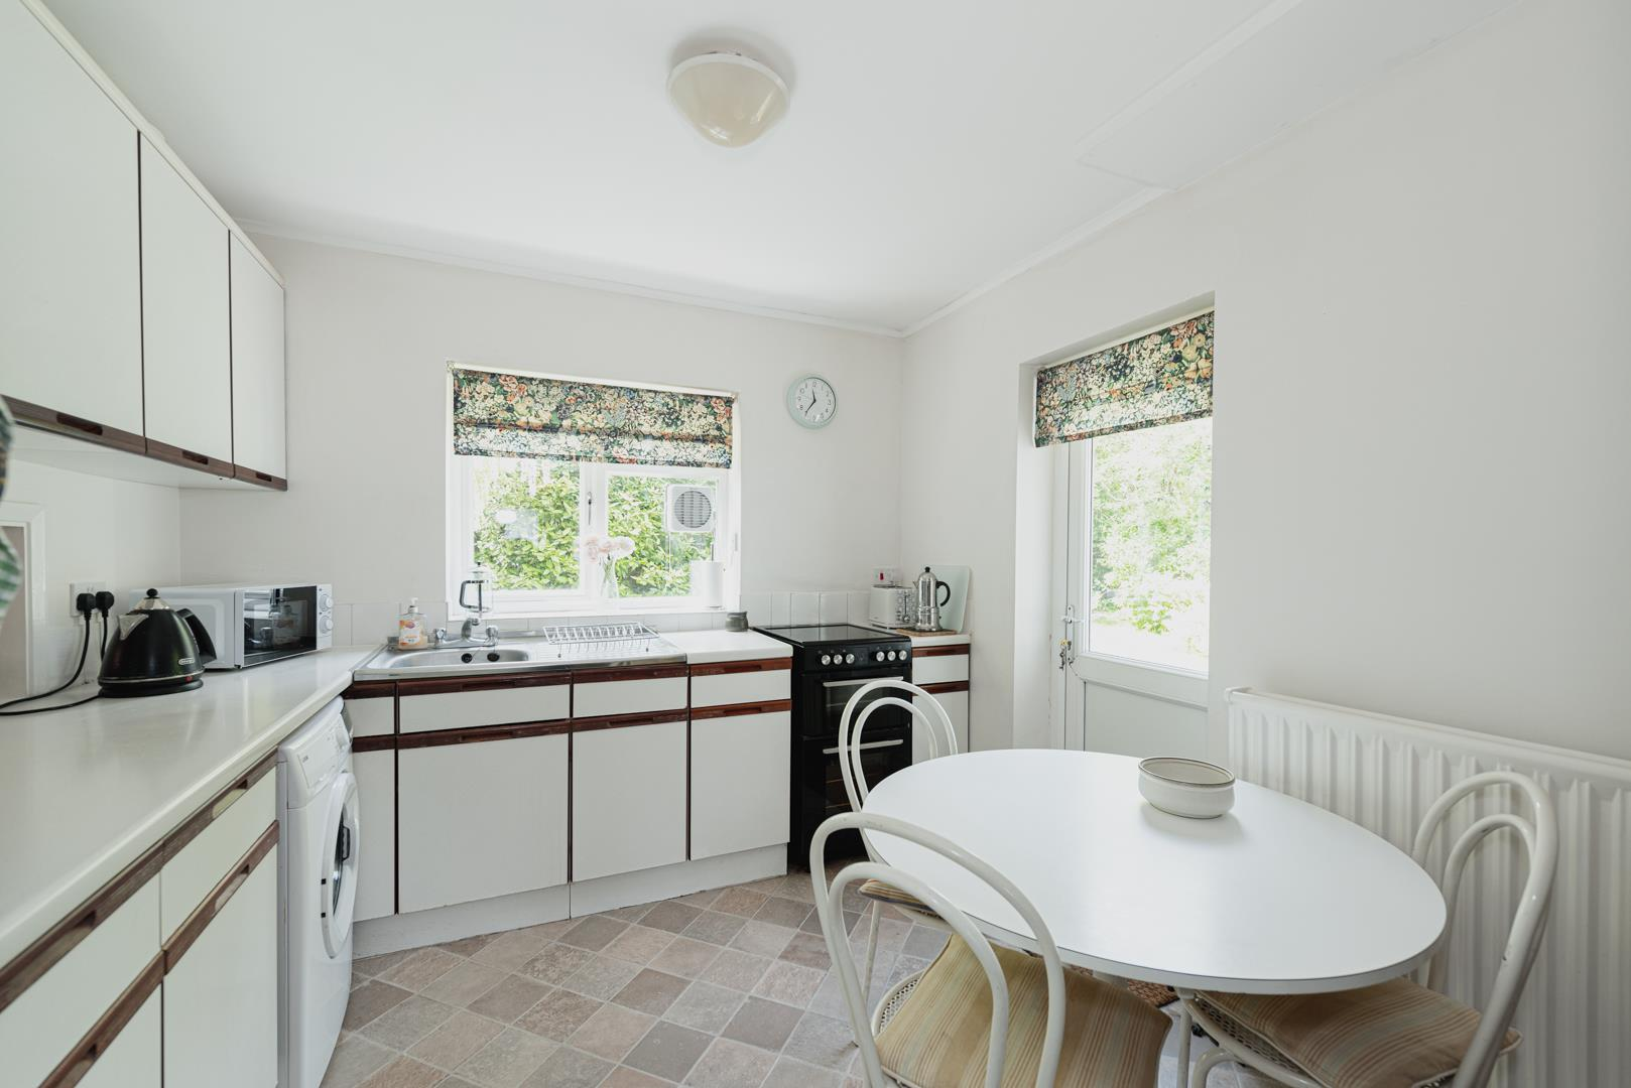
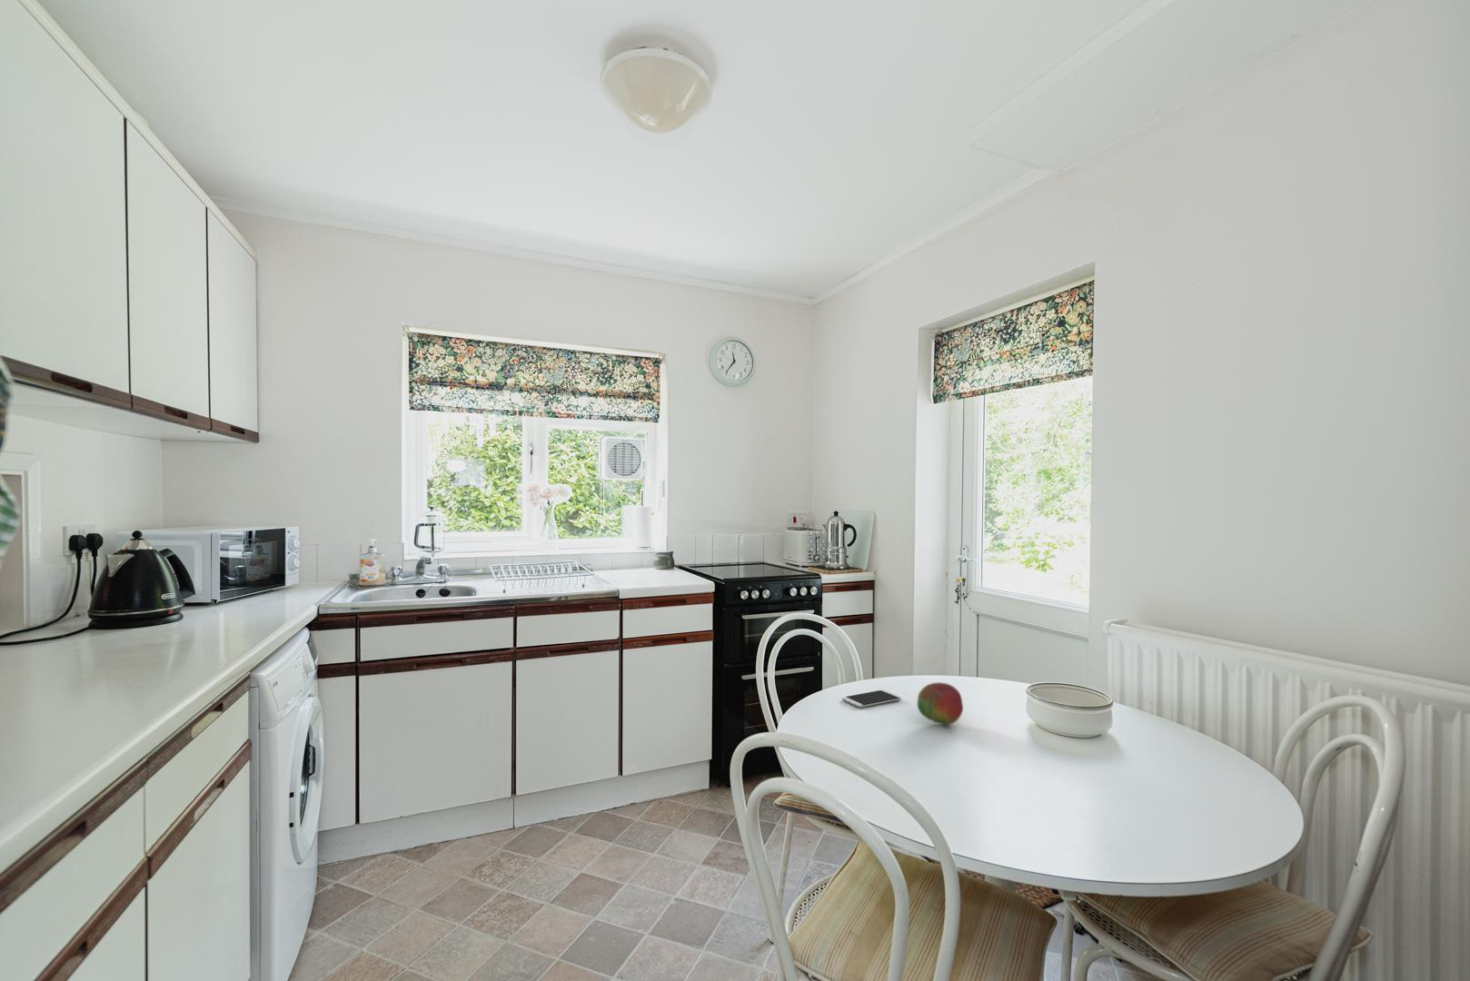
+ fruit (938, 703)
+ smartphone (871, 697)
